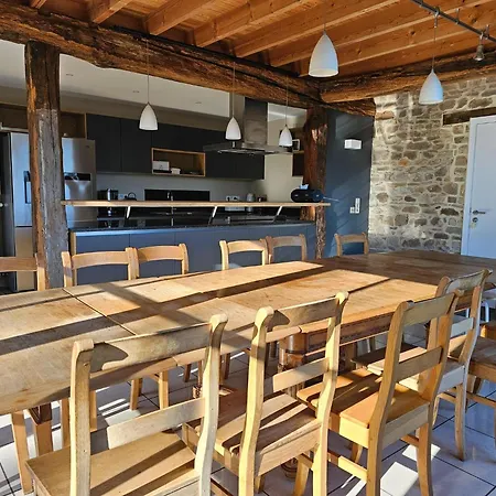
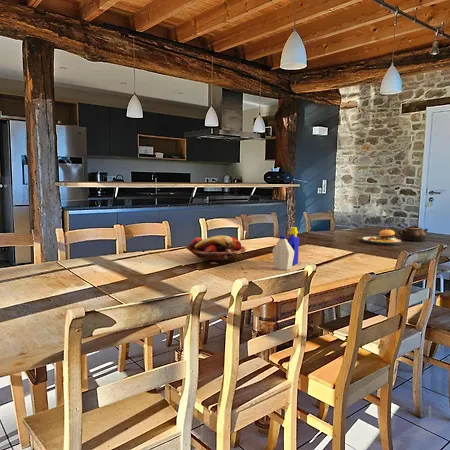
+ fruit basket (217, 247)
+ bottle (288, 247)
+ plate (382, 232)
+ teapot (413, 232)
